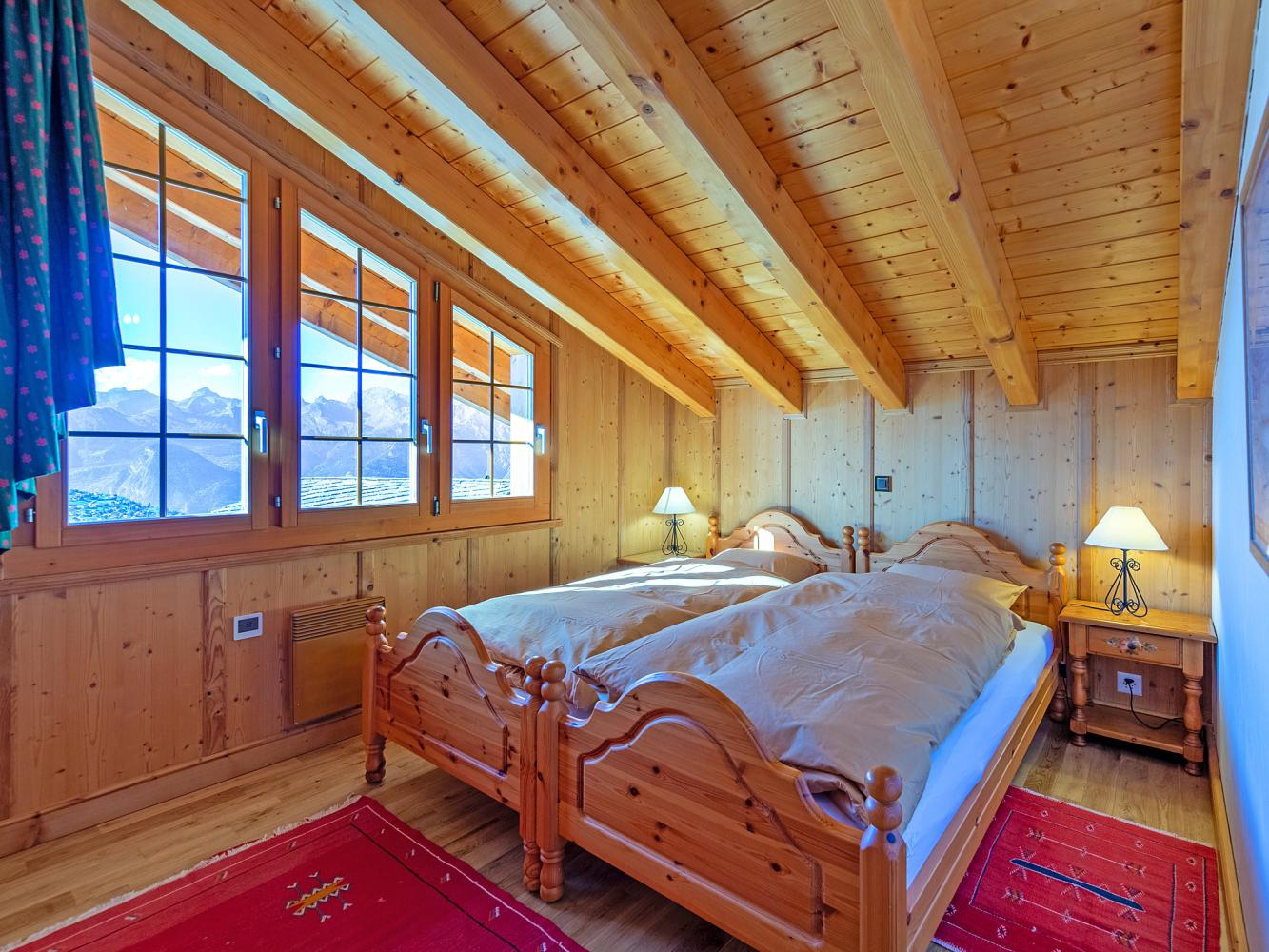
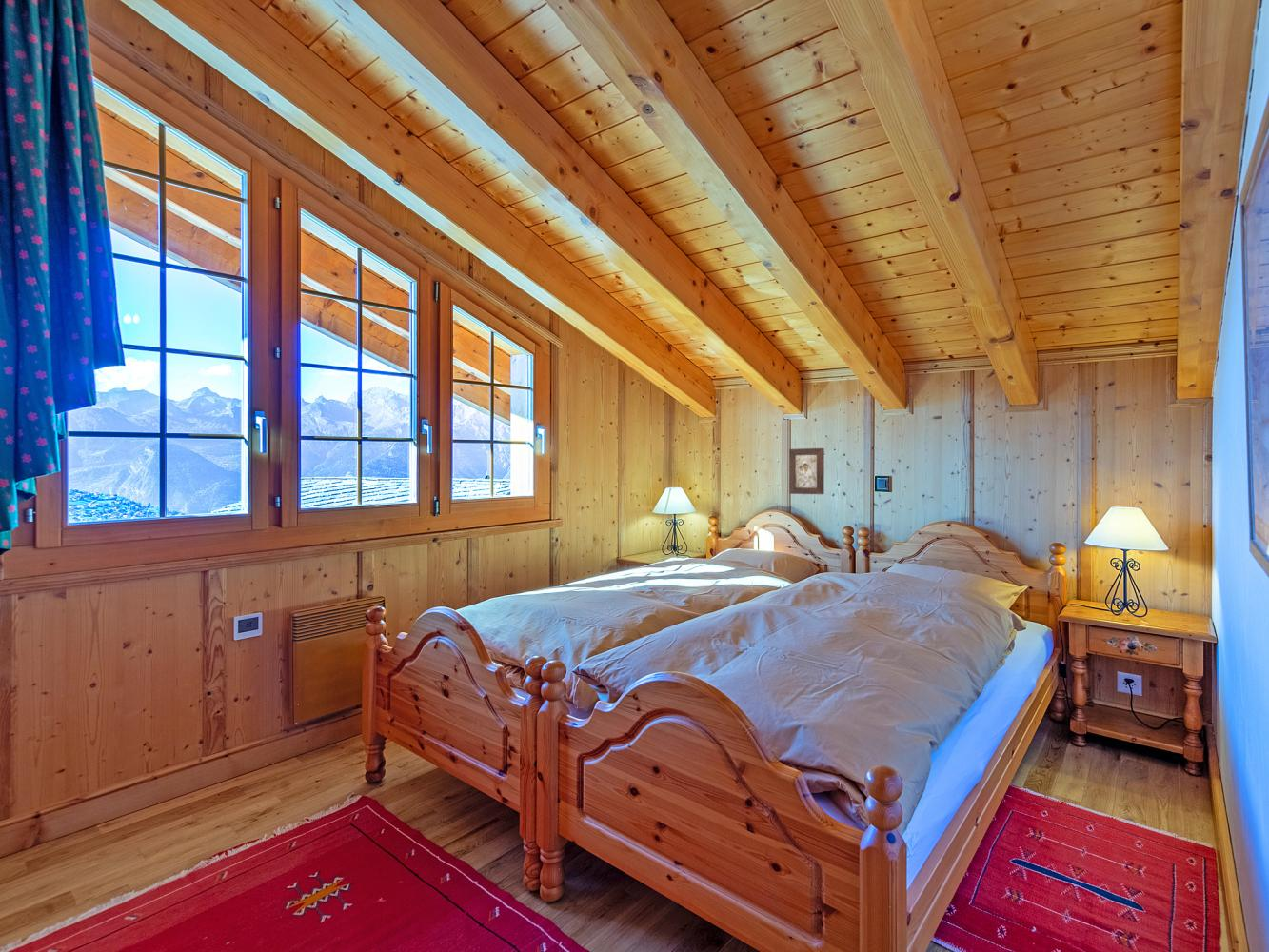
+ religious icon (805, 471)
